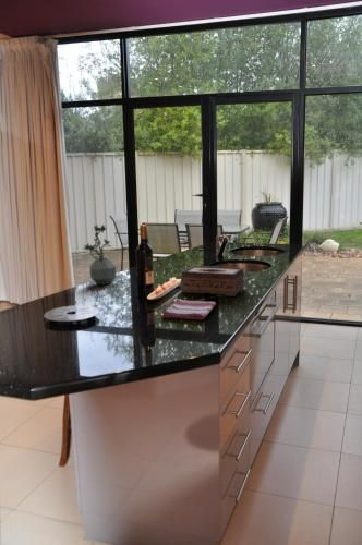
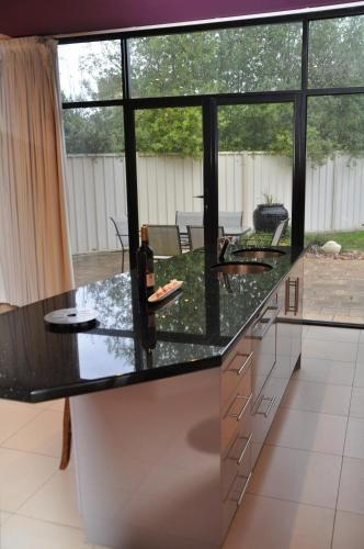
- dish towel (190, 307)
- tissue box (213, 280)
- potted plant (99, 254)
